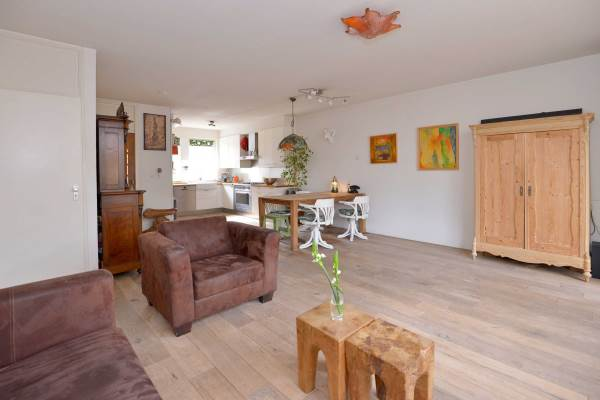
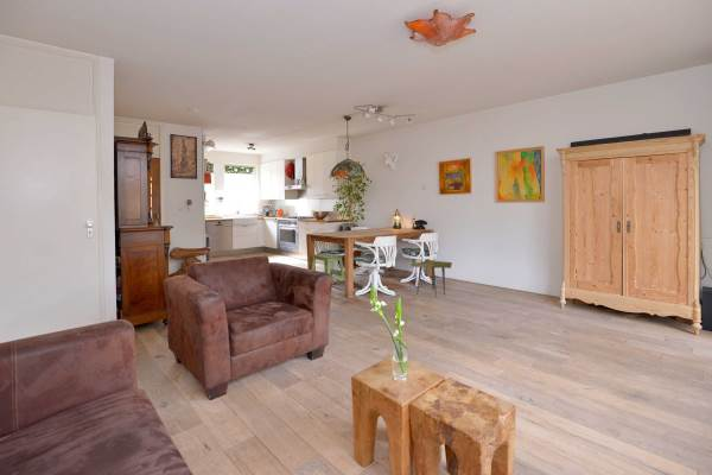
+ side table (432, 277)
